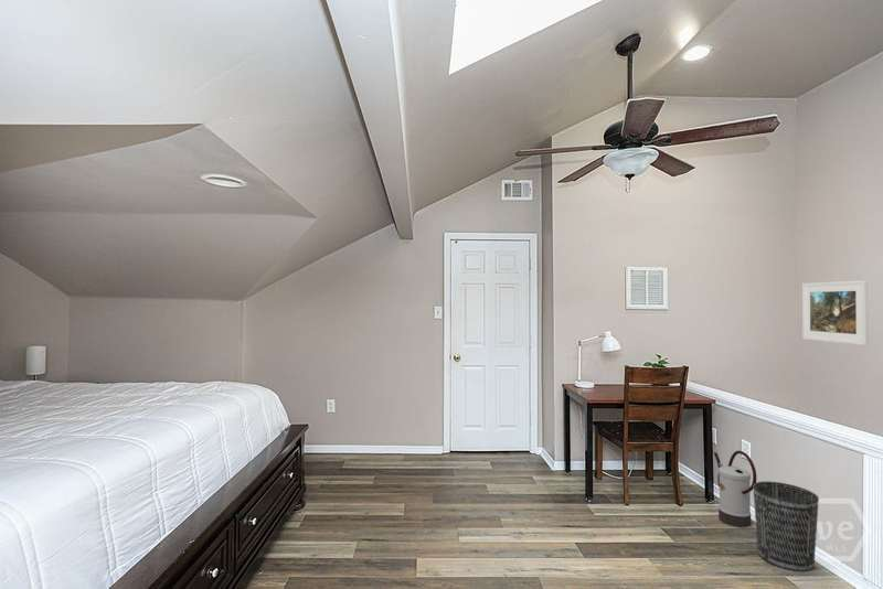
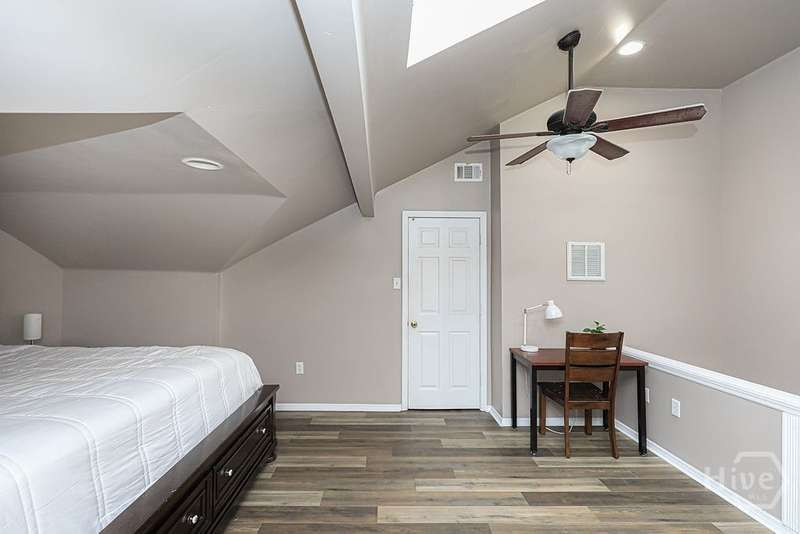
- watering can (733, 483)
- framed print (832, 311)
- wastebasket (785, 524)
